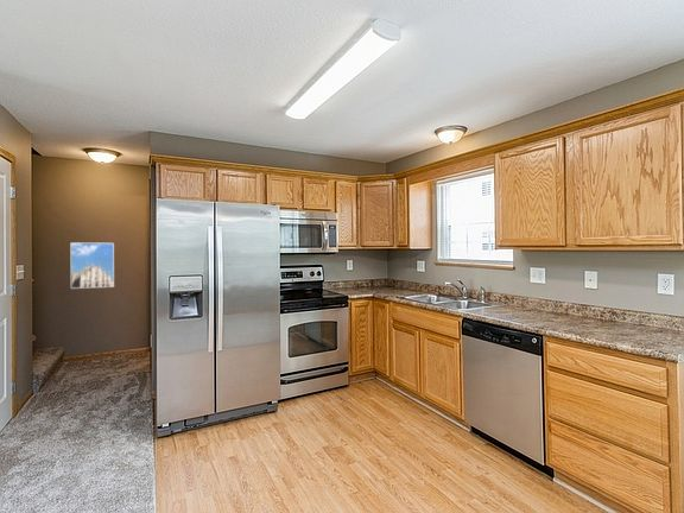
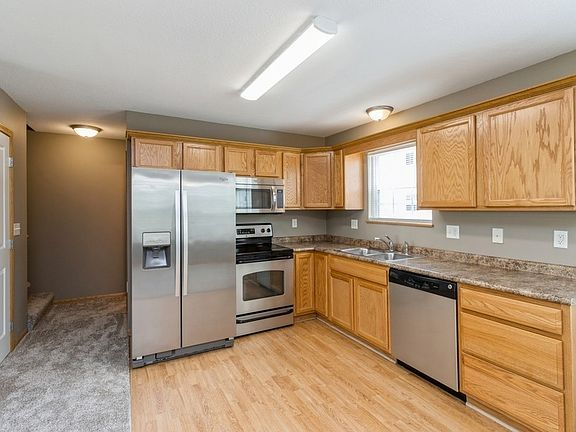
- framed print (93, 265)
